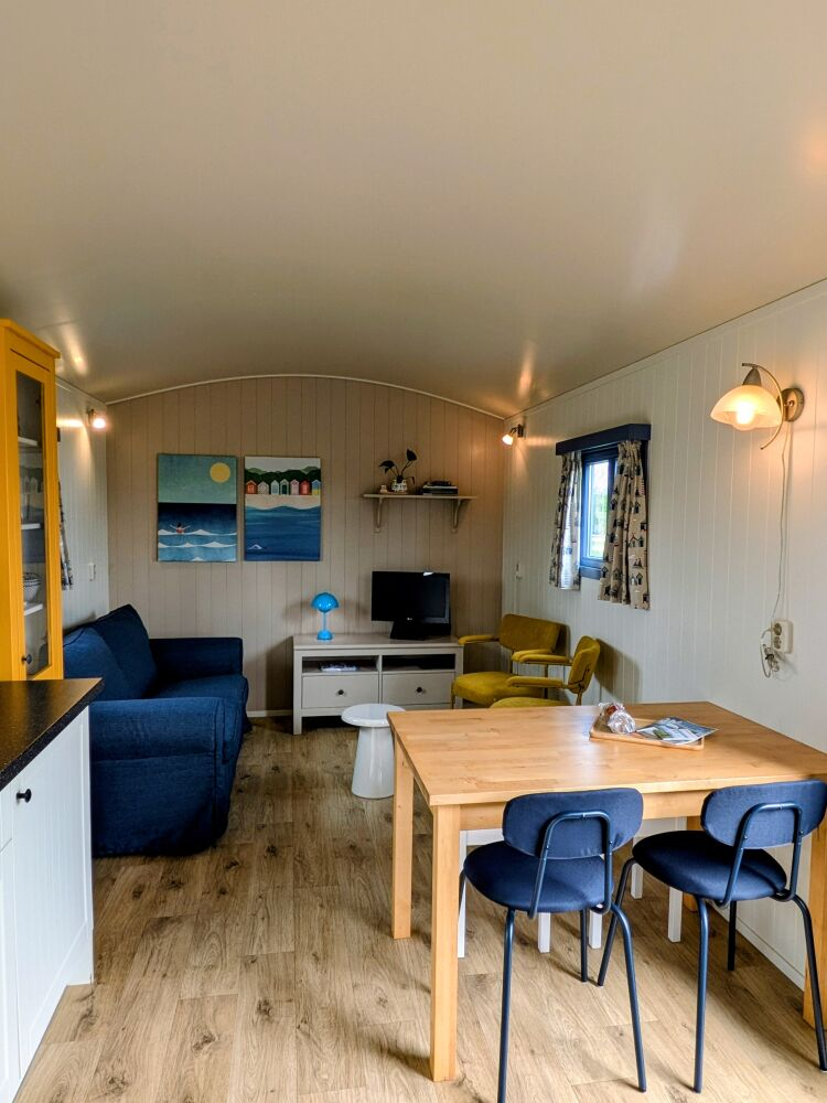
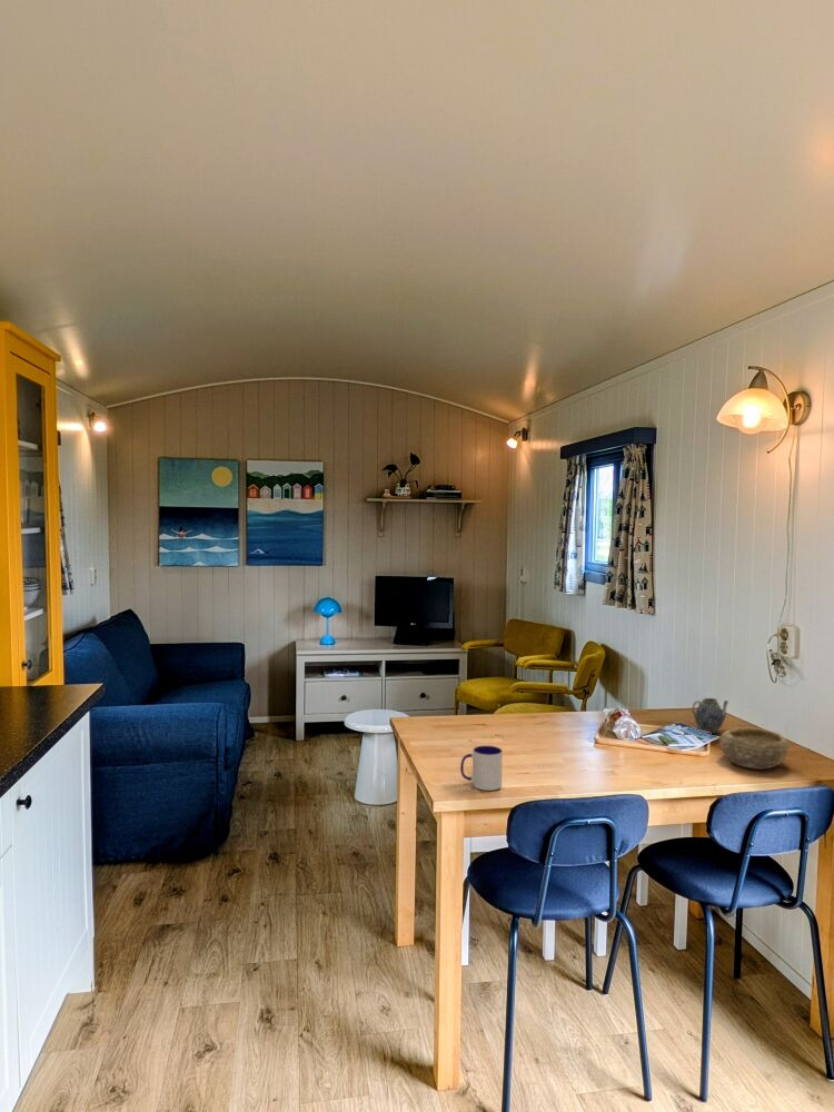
+ mug (480, 767)
+ teapot (709, 714)
+ bowl (753, 747)
